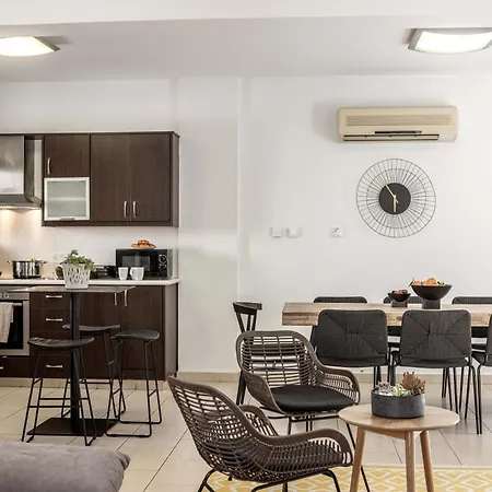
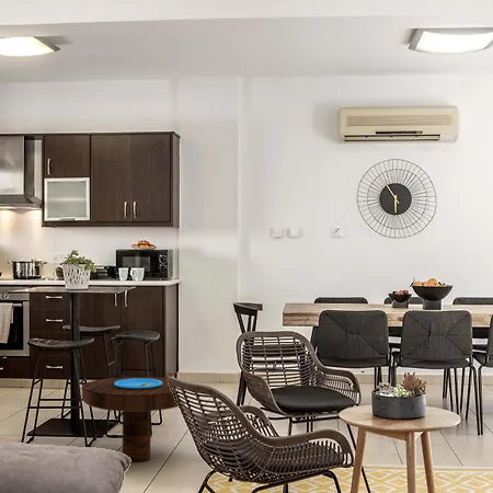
+ side table (136, 420)
